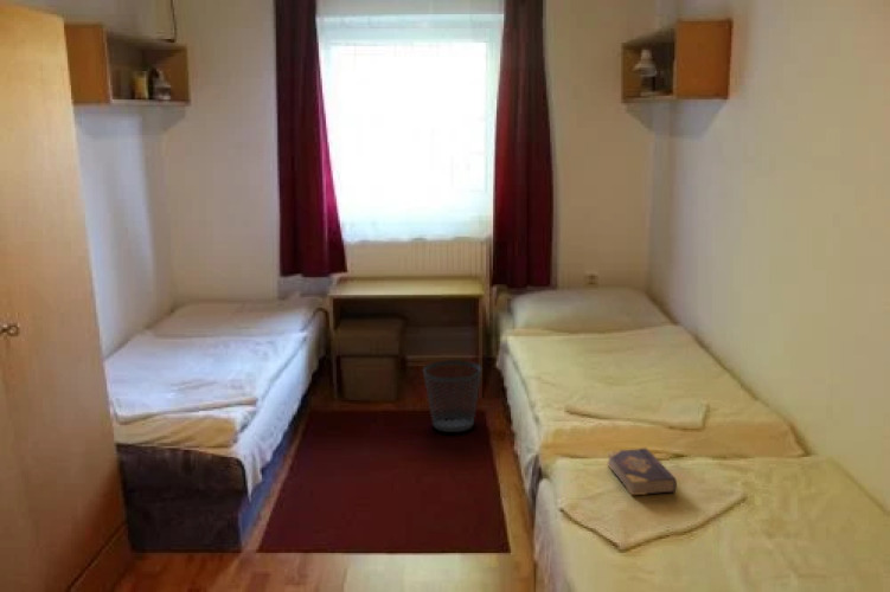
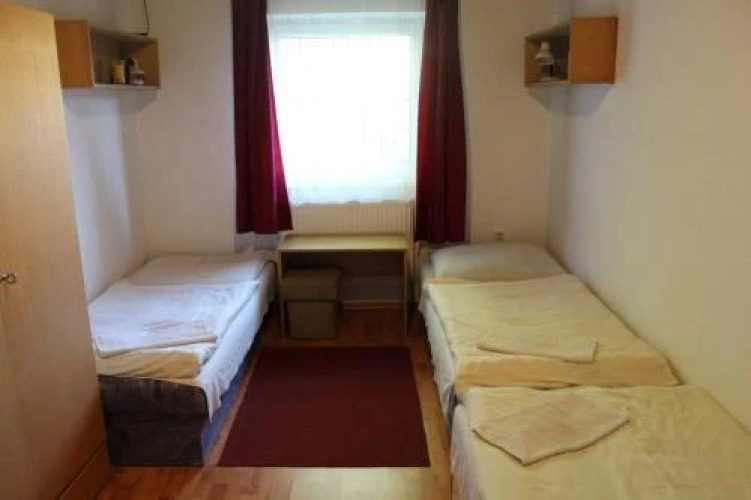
- book (638, 468)
- wastebasket (453, 397)
